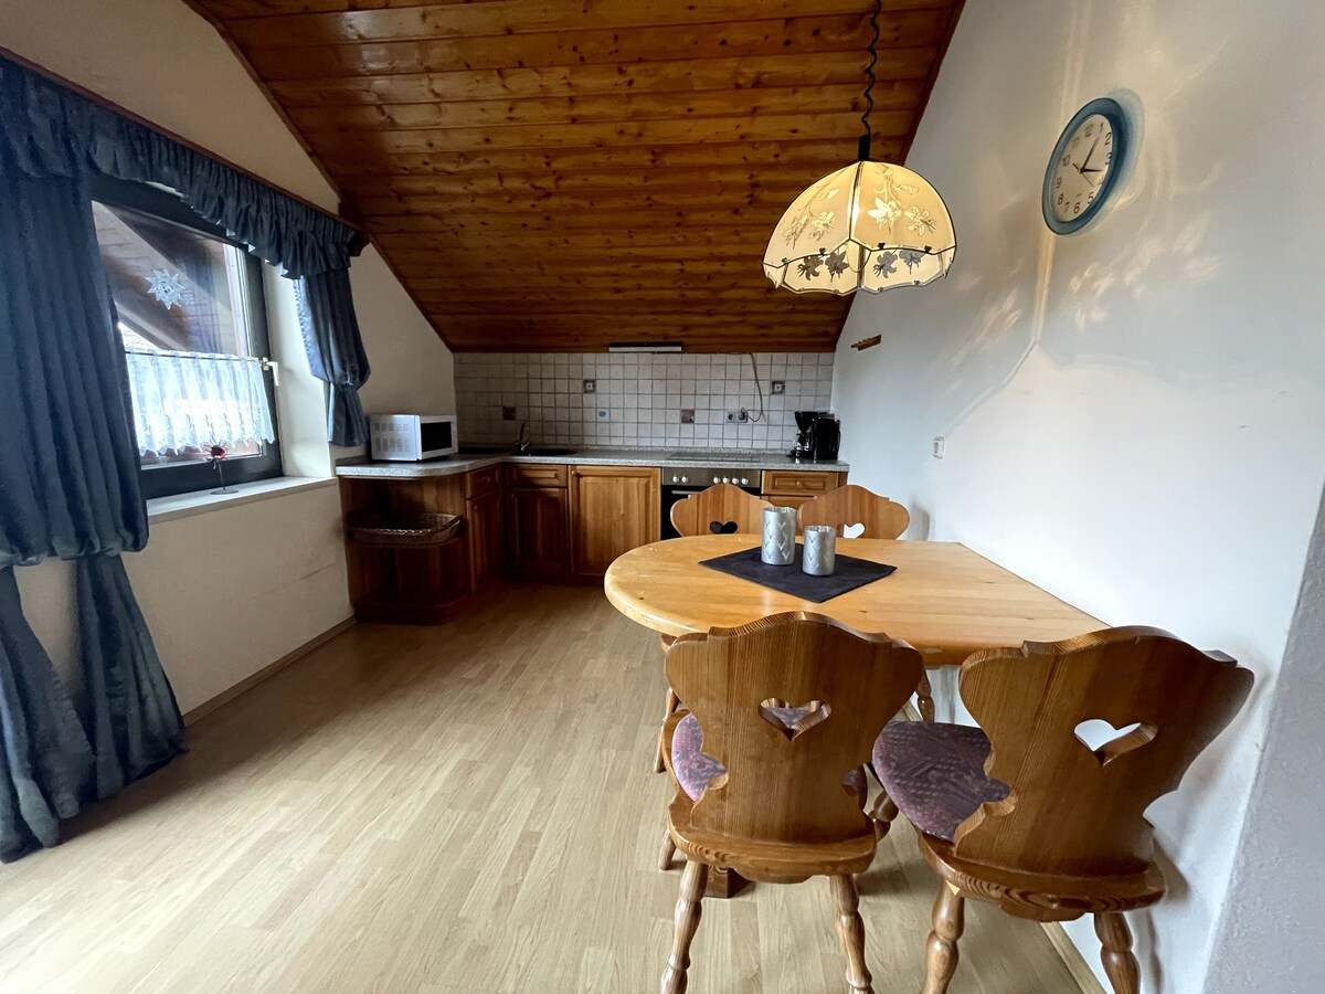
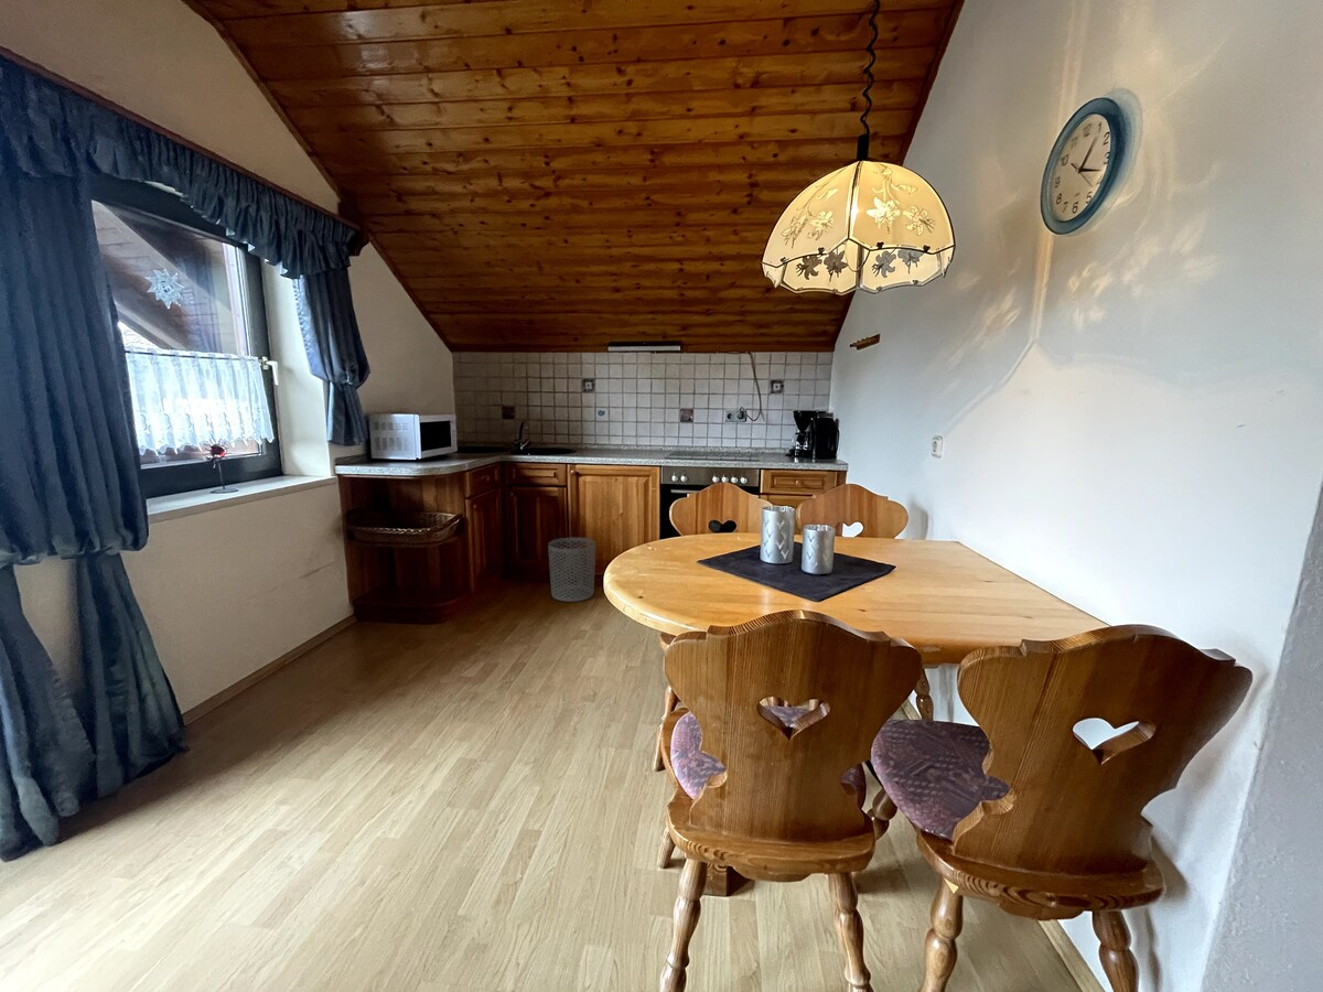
+ waste bin (572, 568)
